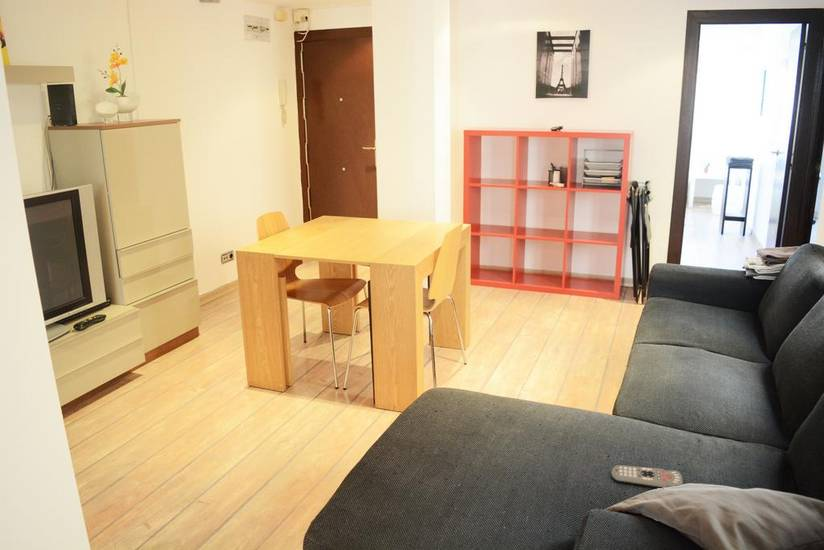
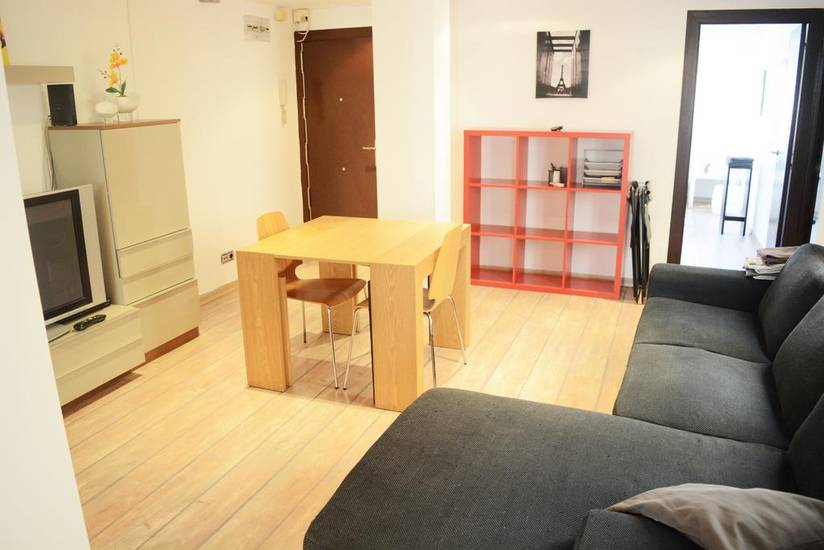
- remote control (646, 476)
